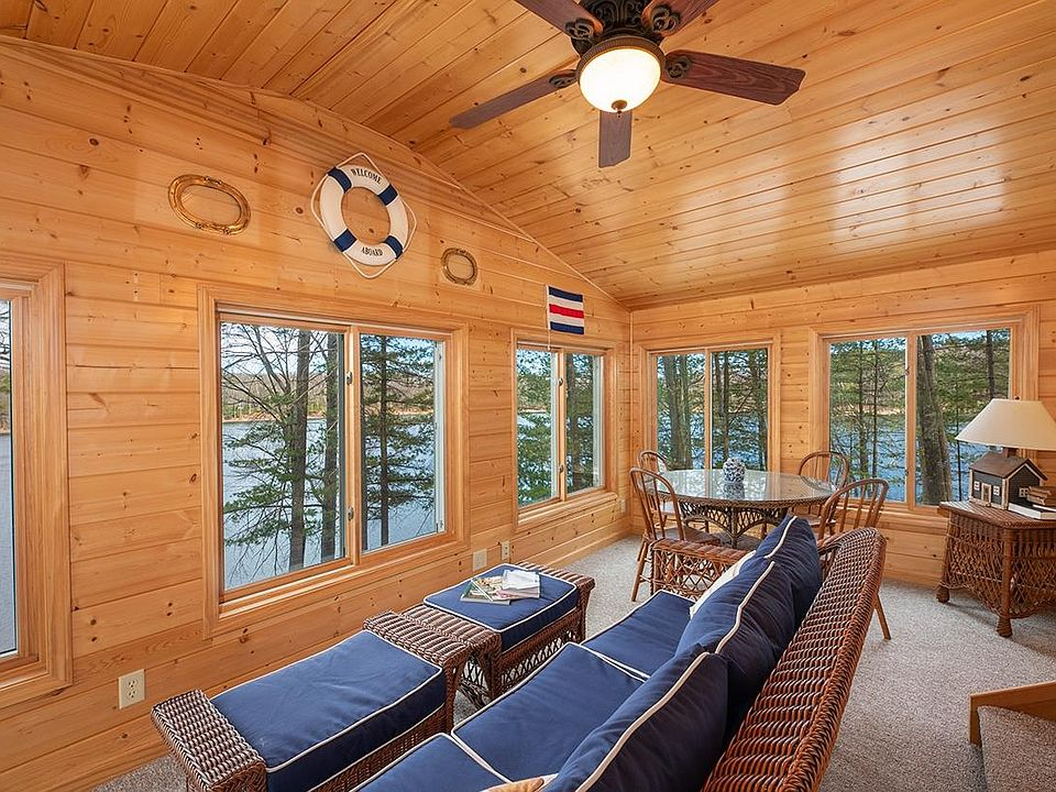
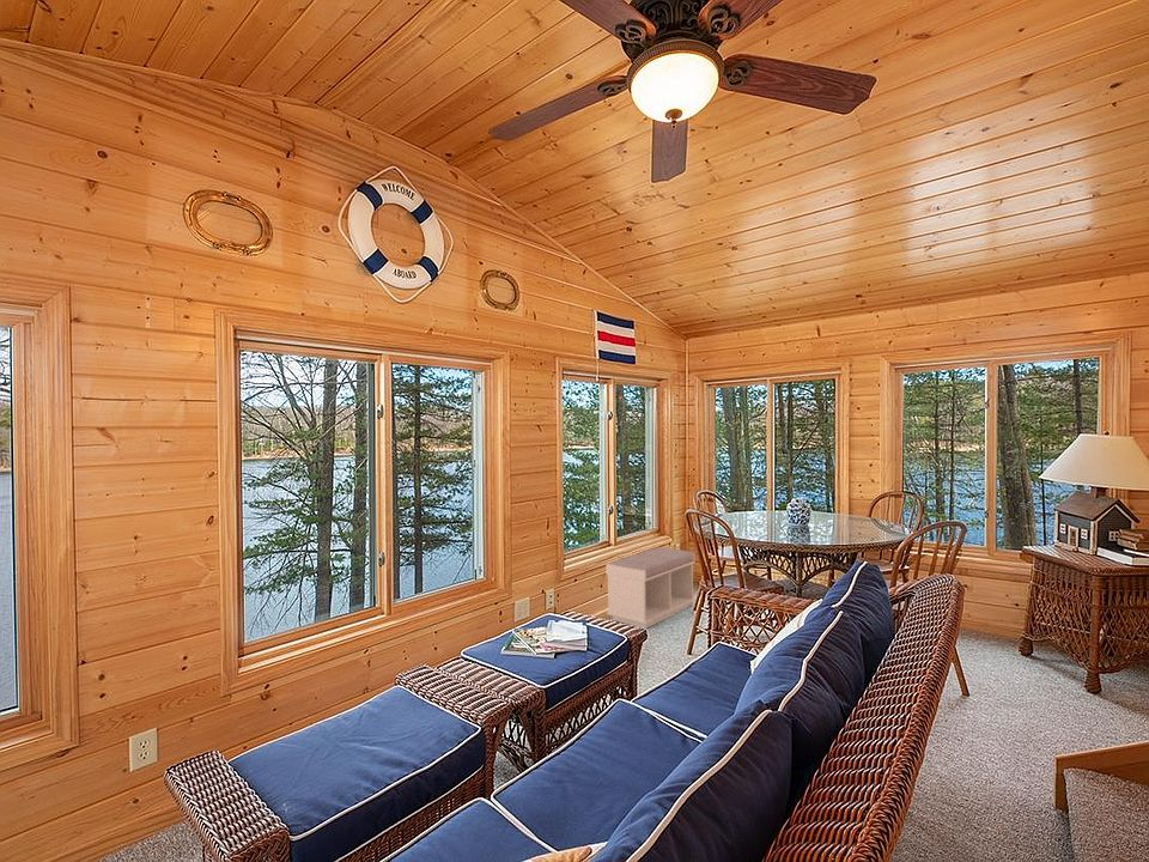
+ bench (652, 584)
